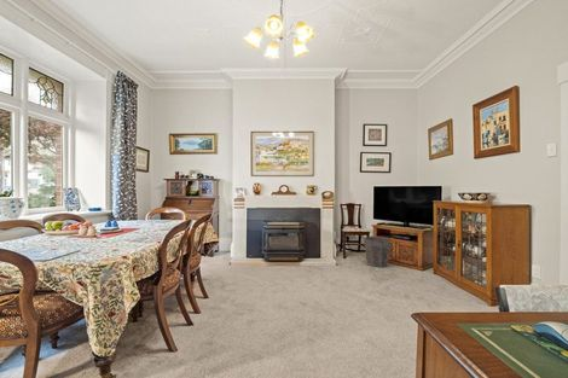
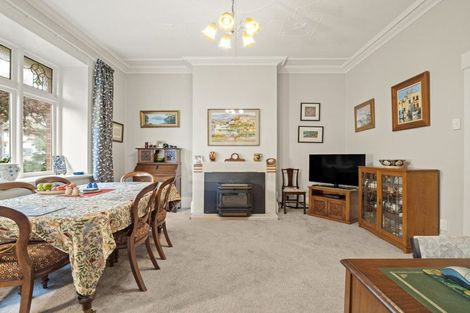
- waste bin (377, 251)
